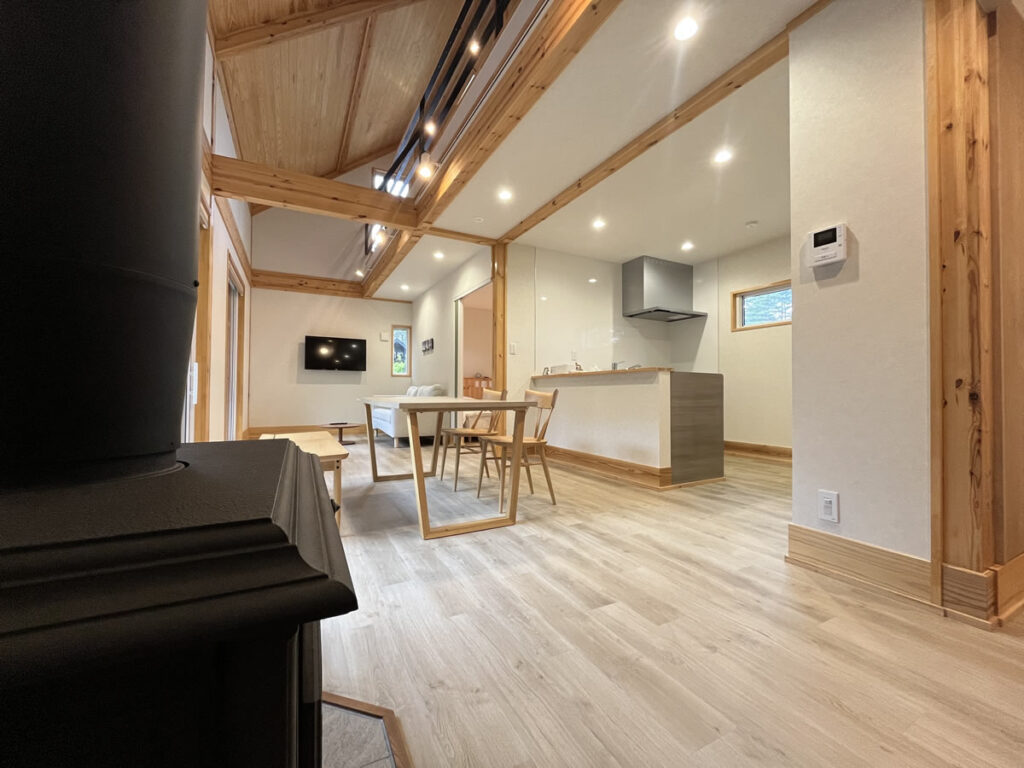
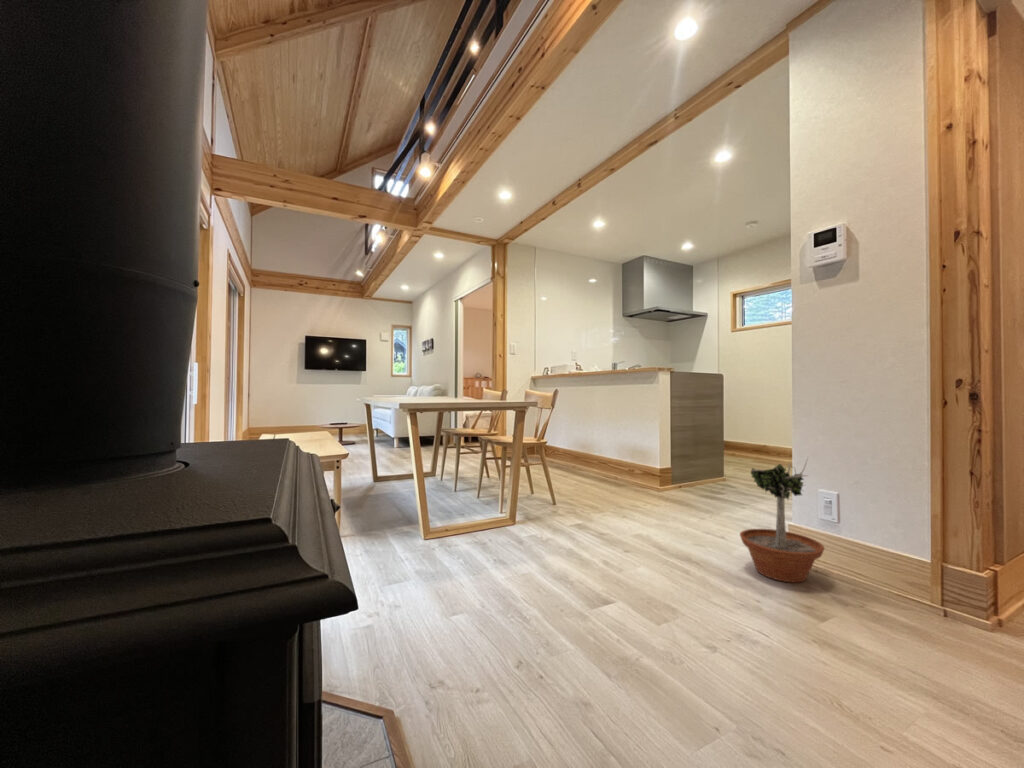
+ potted tree (780, 513)
